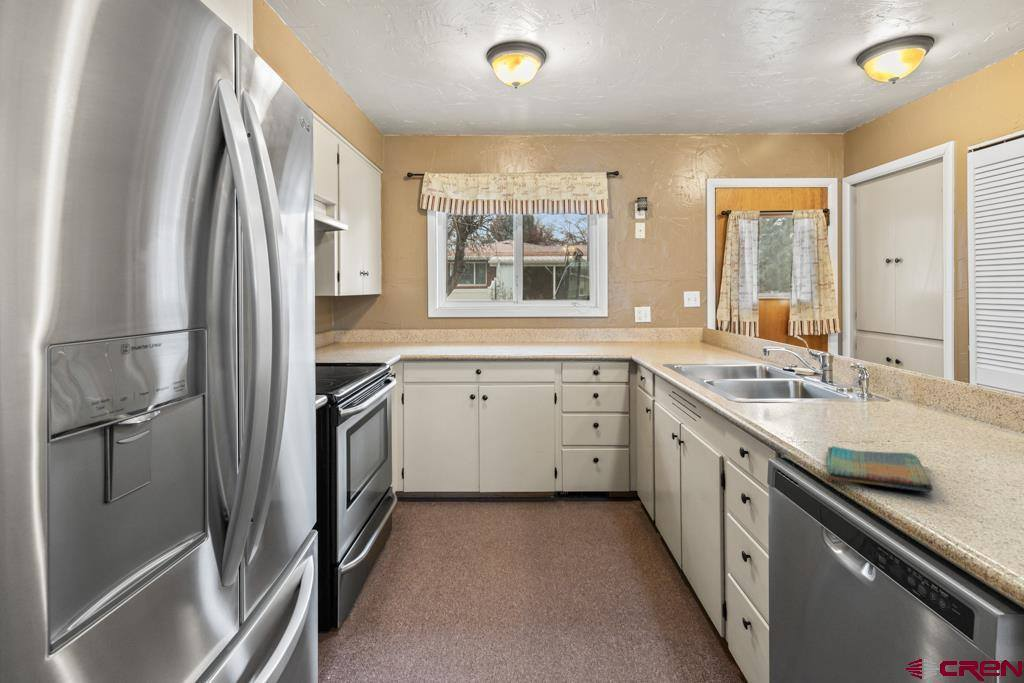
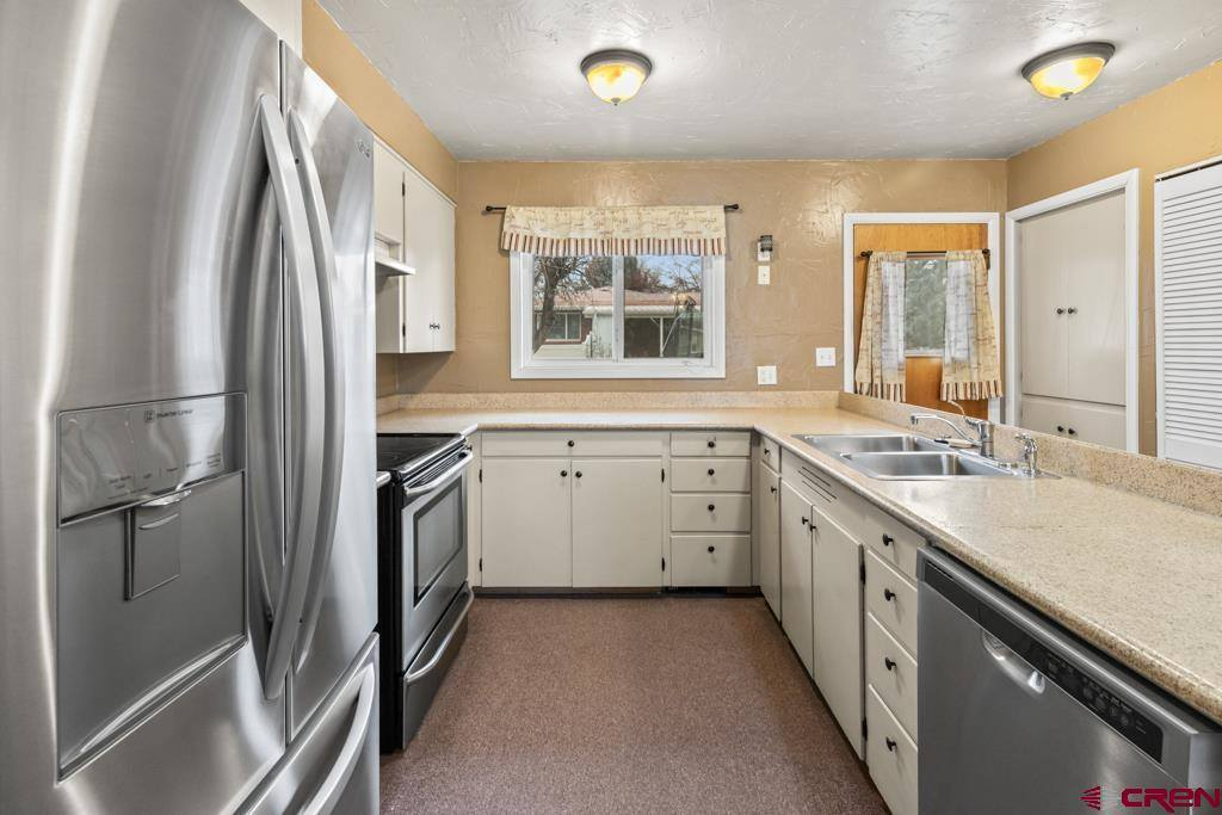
- dish towel (874, 466)
